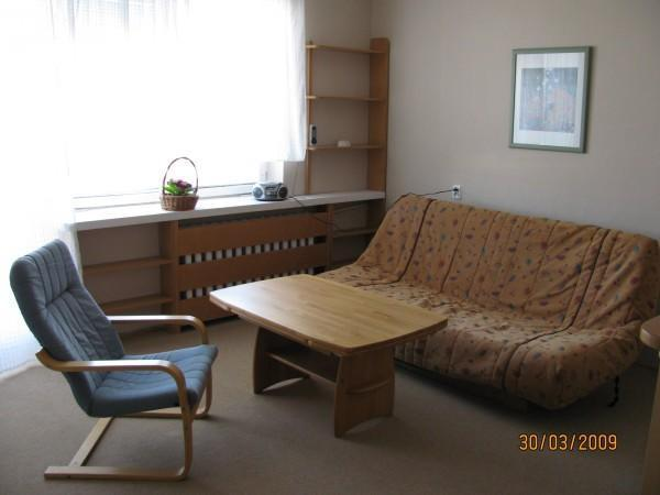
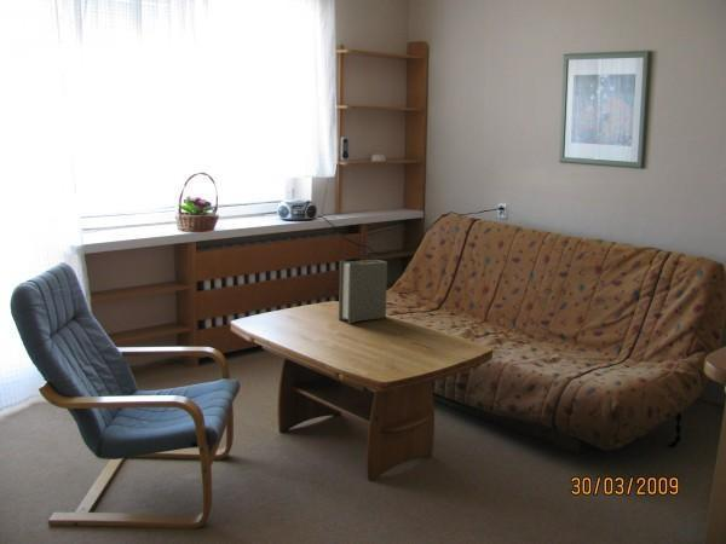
+ book (363, 289)
